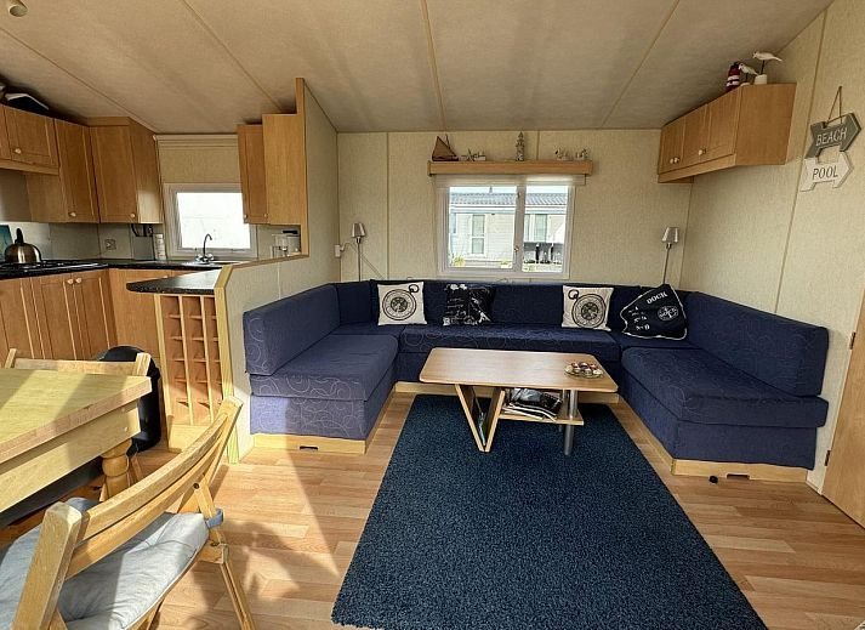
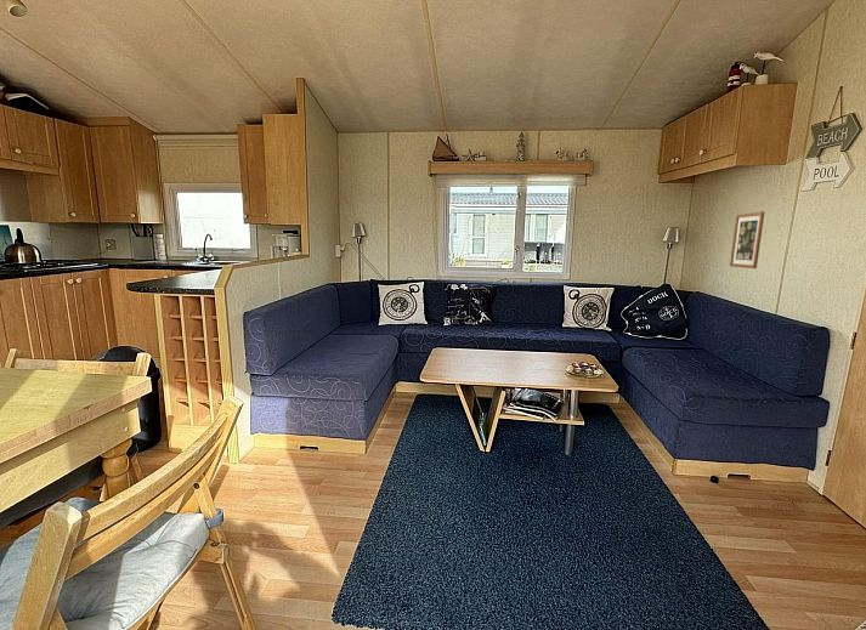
+ wall art (746, 240)
